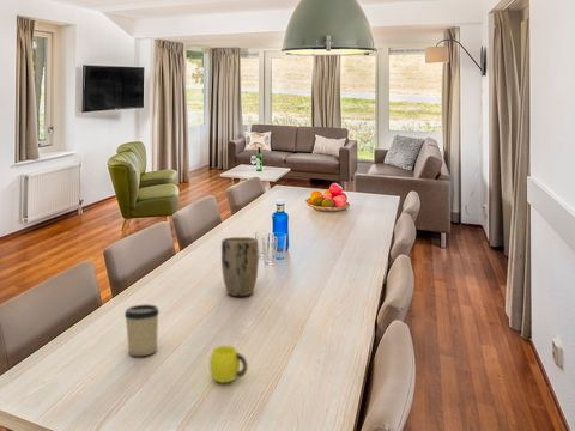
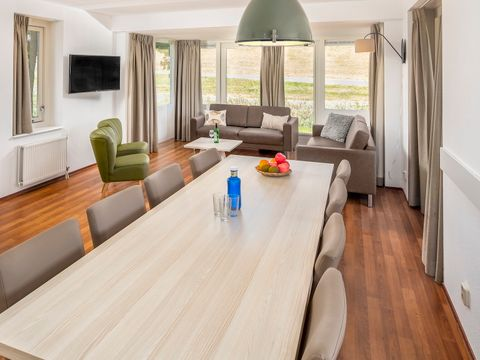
- cup (229, 364)
- plant pot (240, 266)
- cup (141, 329)
